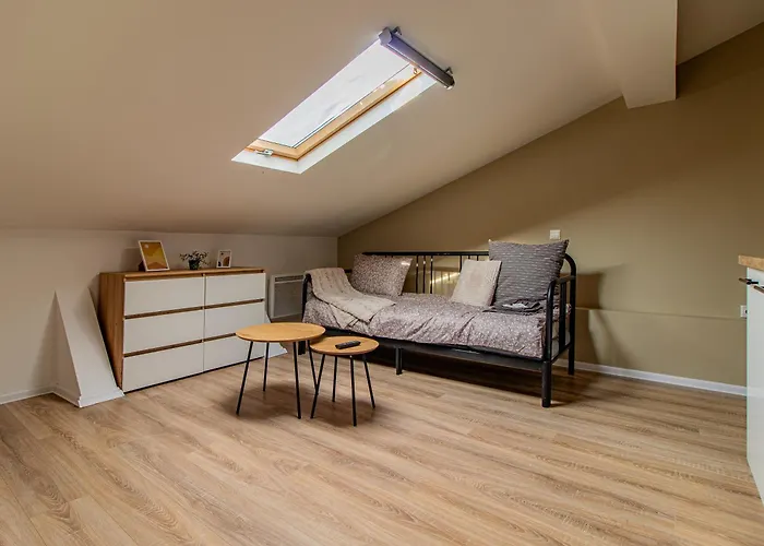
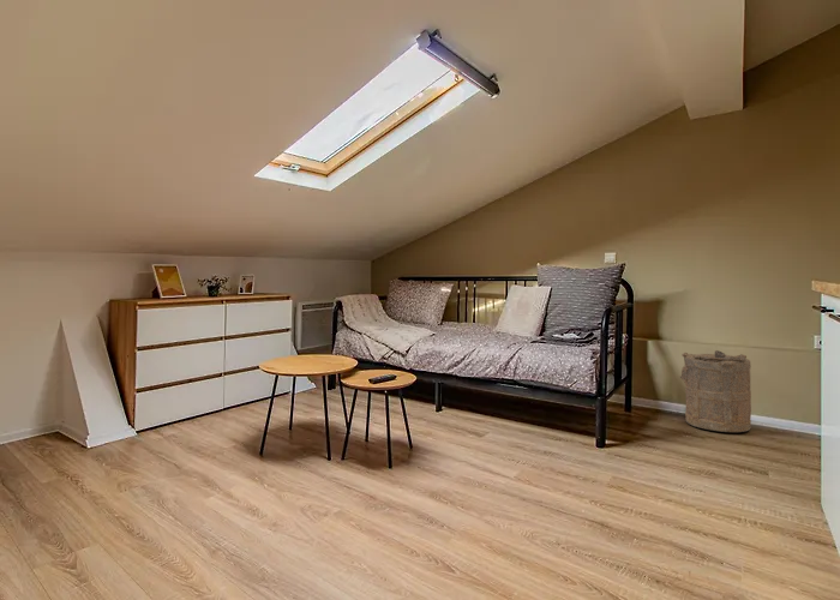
+ laundry hamper (713, 386)
